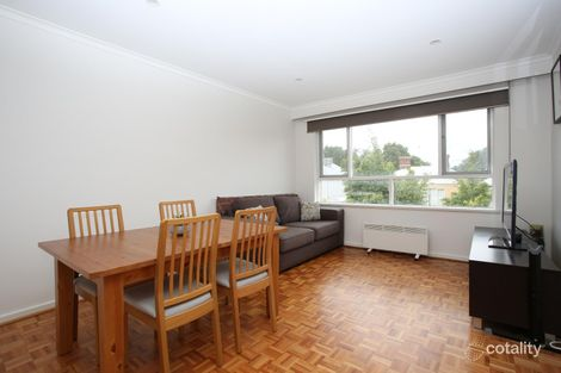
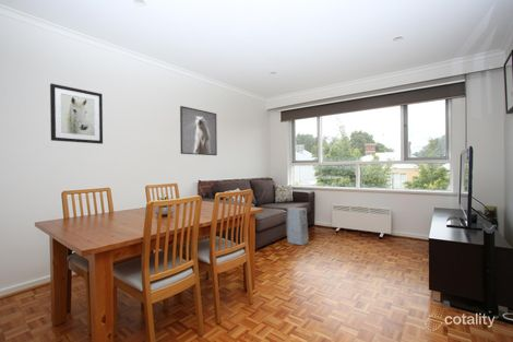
+ wall art (77, 115)
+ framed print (200, 132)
+ air purifier (297, 225)
